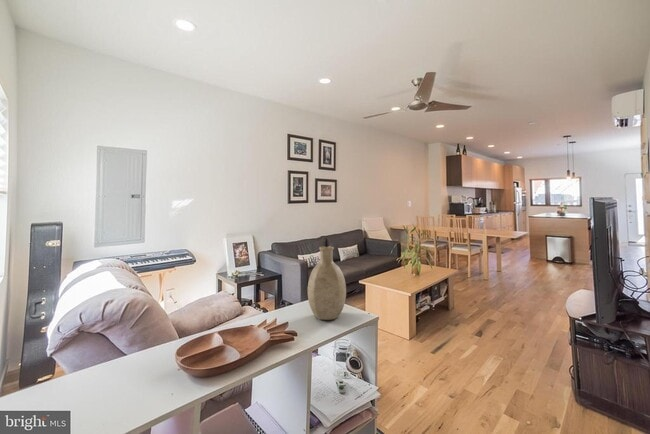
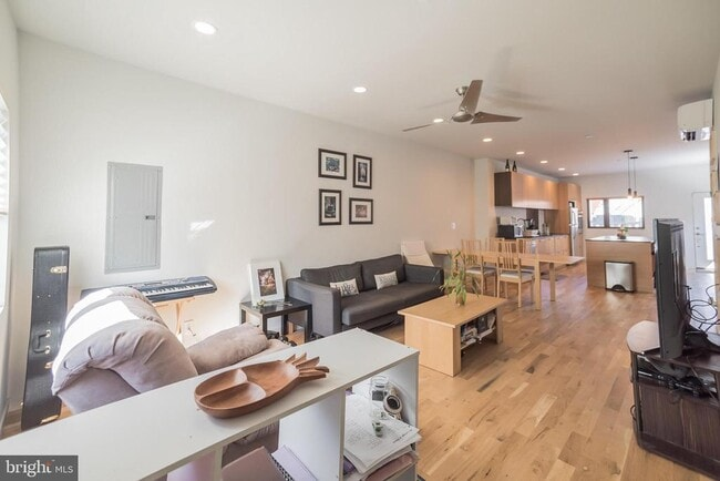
- decorative vase (326, 281)
